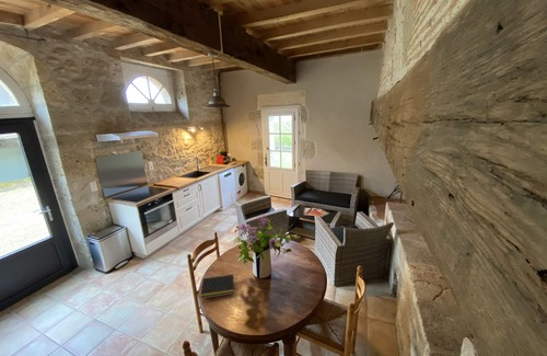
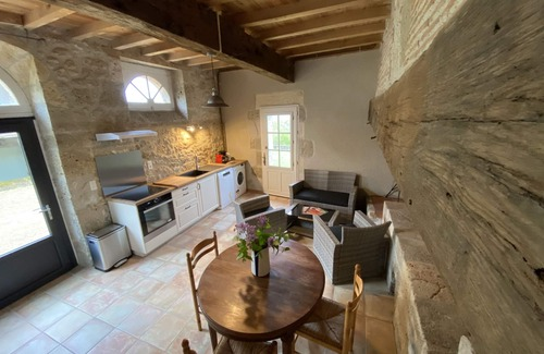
- notepad (218, 286)
